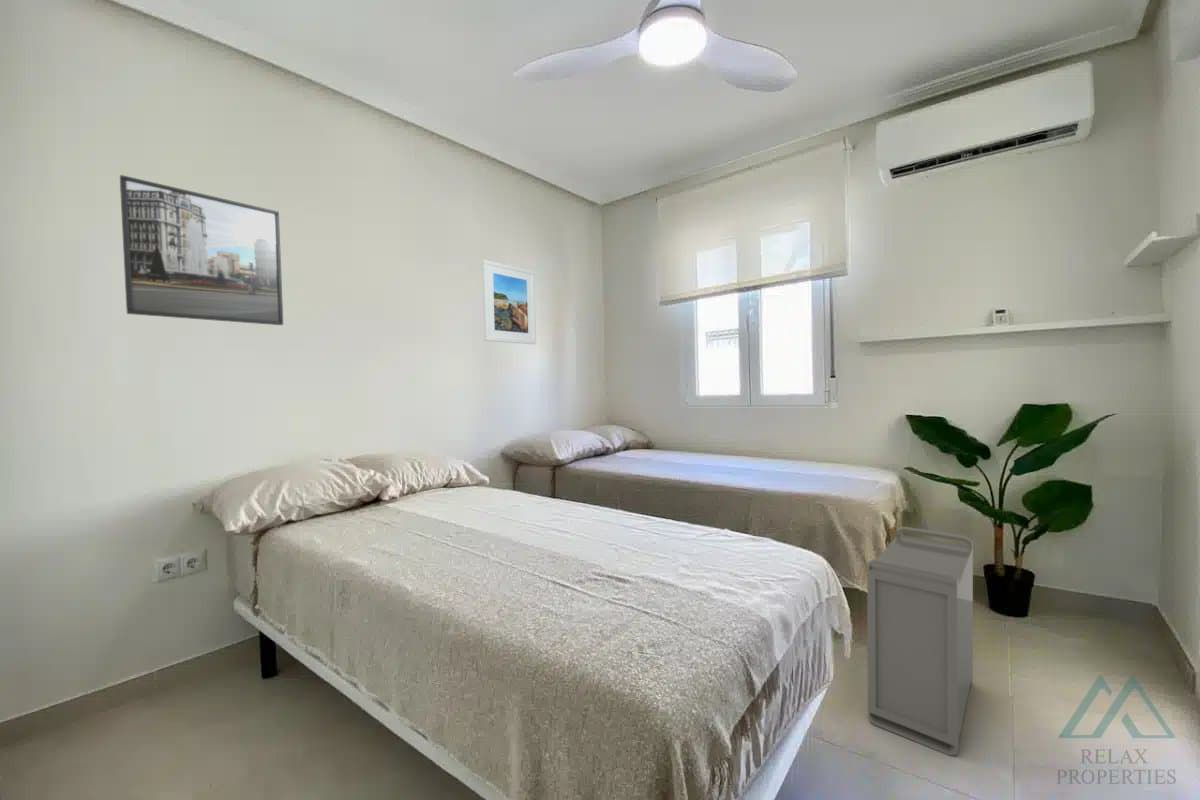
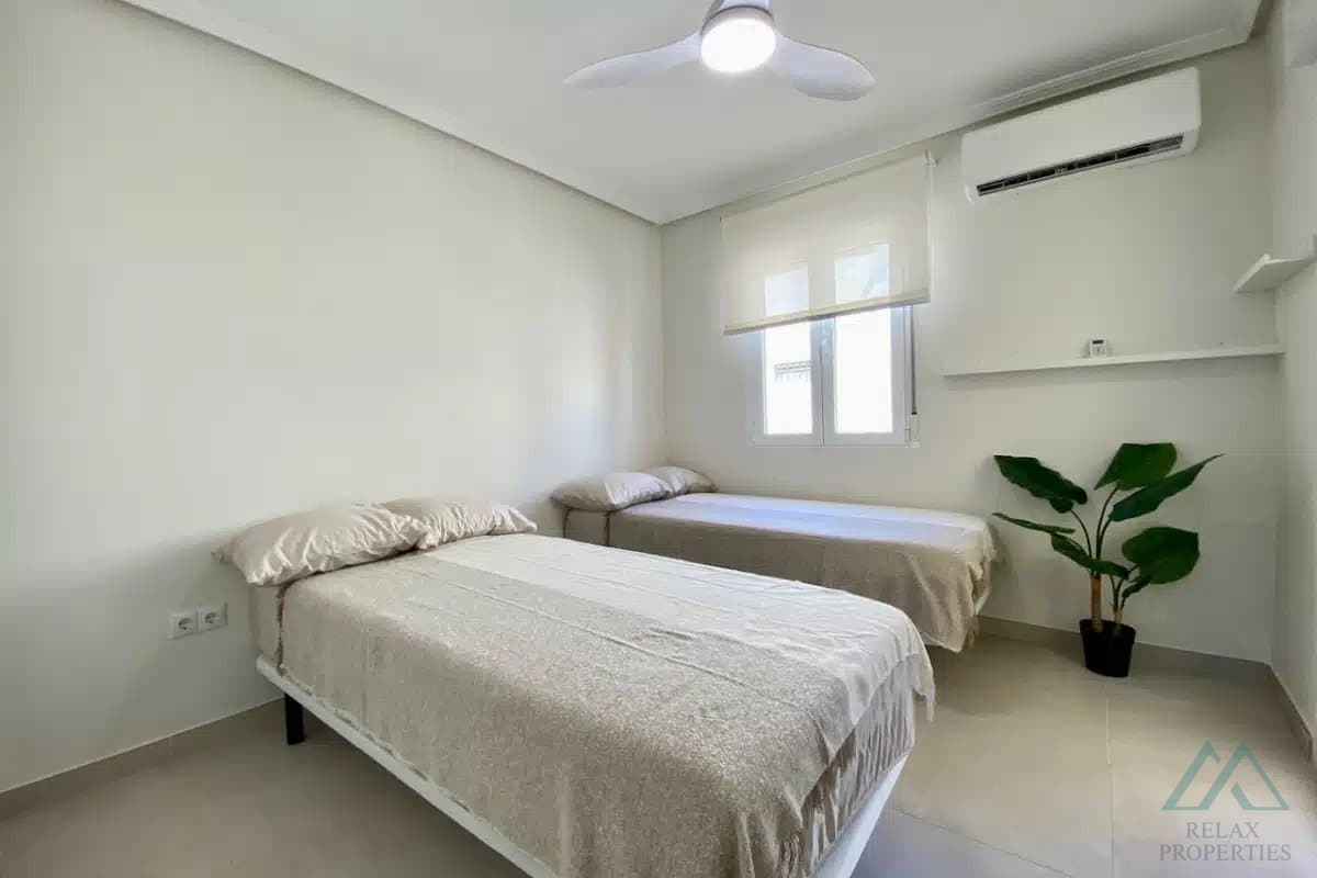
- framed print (510, 304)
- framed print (209, 258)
- storage bin (923, 624)
